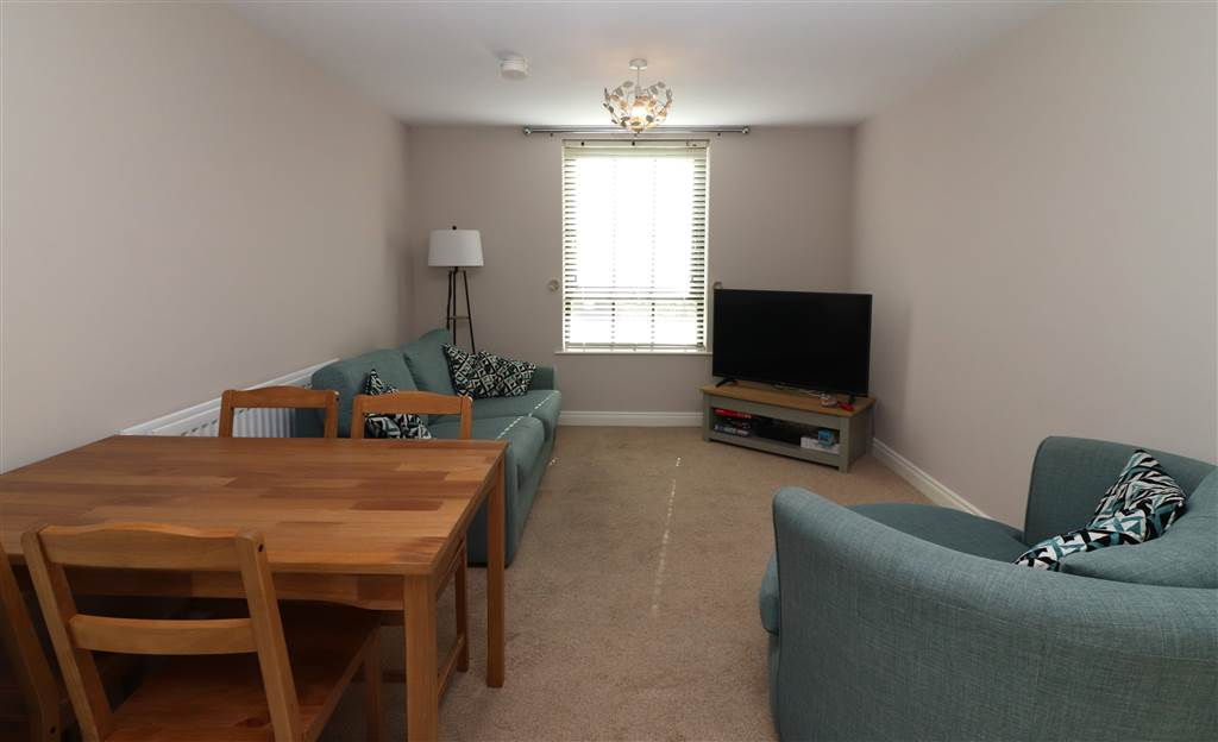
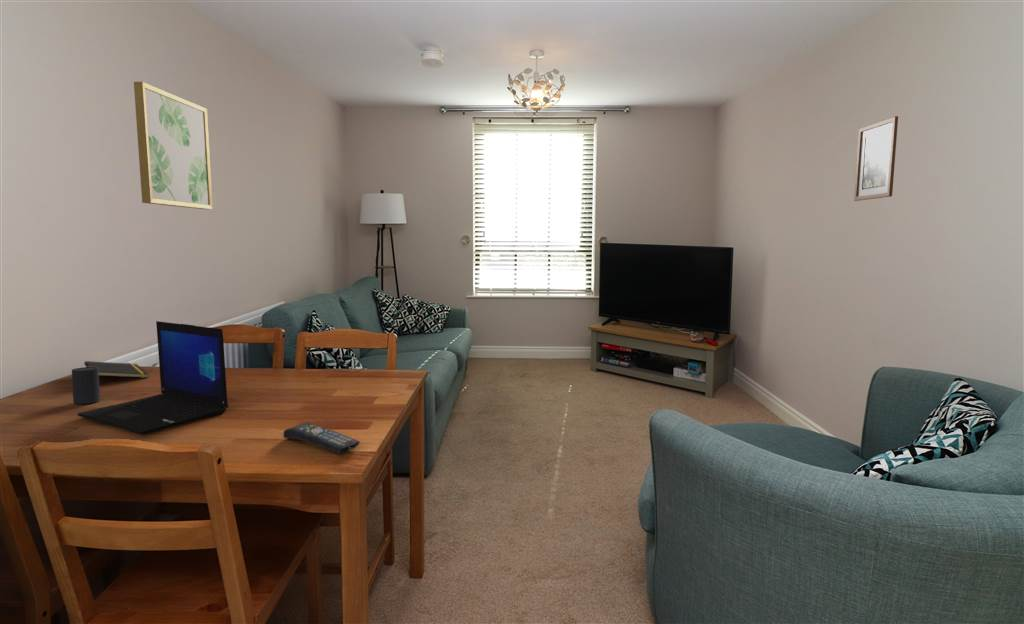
+ wall art (874, 161)
+ cup (86, 385)
+ laptop (160, 372)
+ notepad (115, 369)
+ wall art (177, 152)
+ remote control (320, 437)
